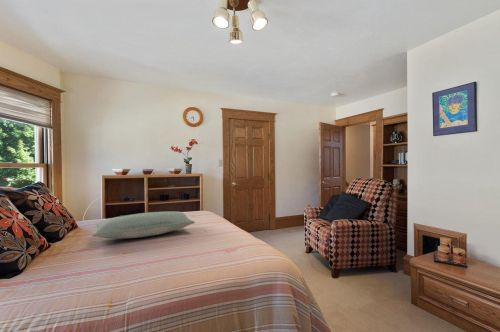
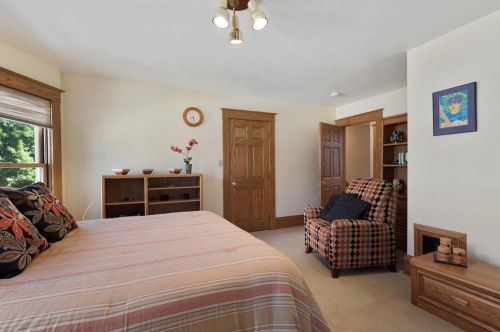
- pillow (146, 223)
